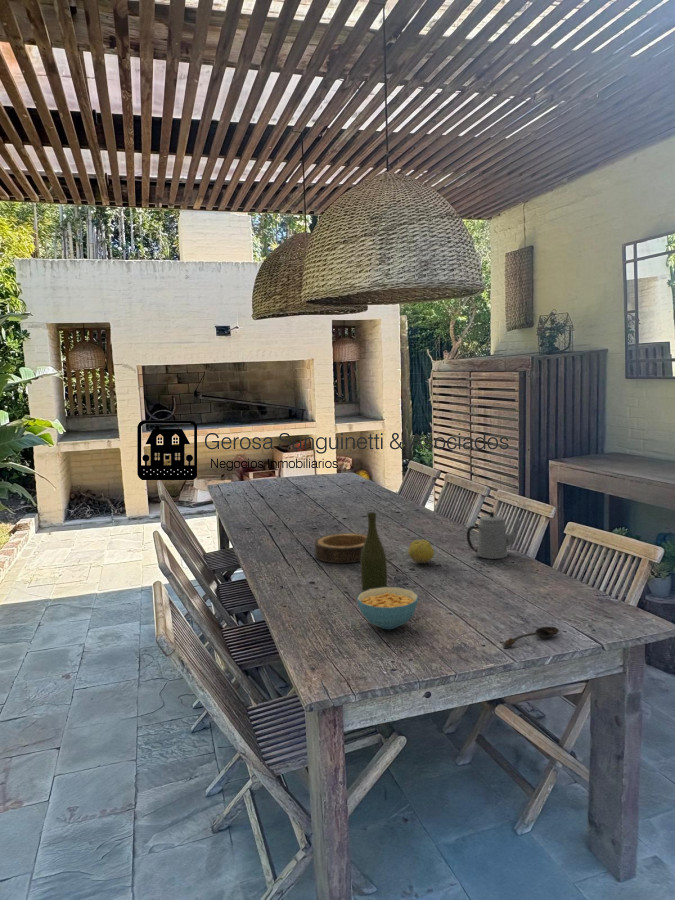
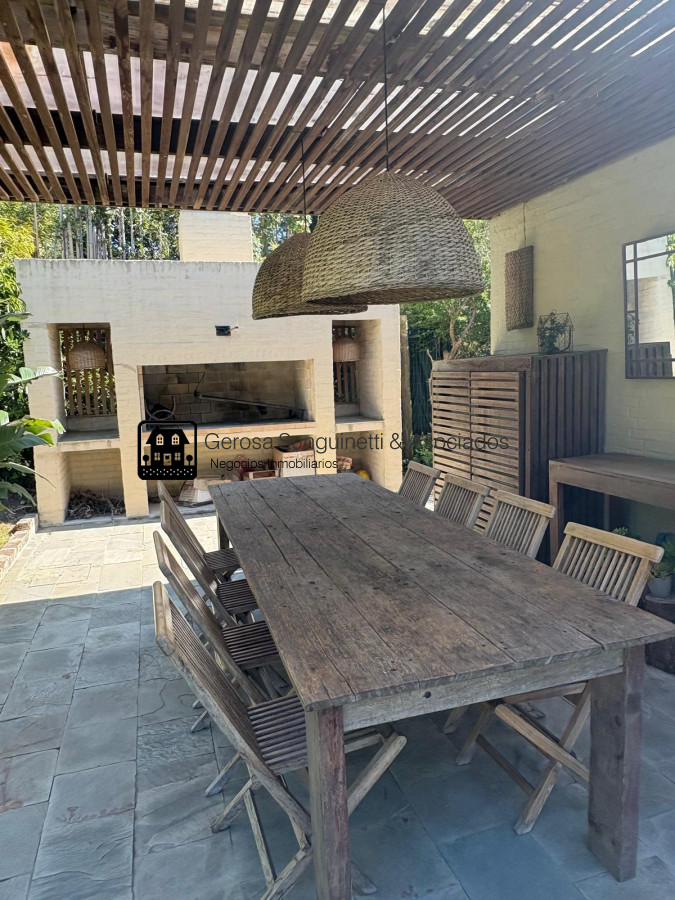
- wooden bowl (345, 547)
- cereal bowl (388, 611)
- fruit (421, 551)
- bottle (373, 552)
- teapot (494, 533)
- spoon (530, 635)
